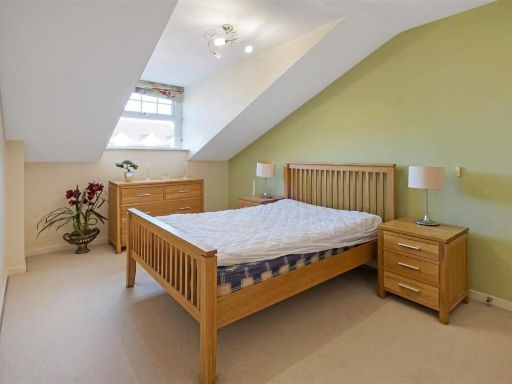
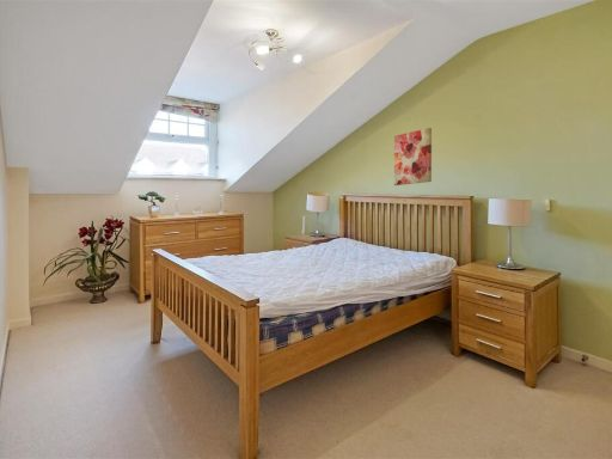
+ wall art (411, 158)
